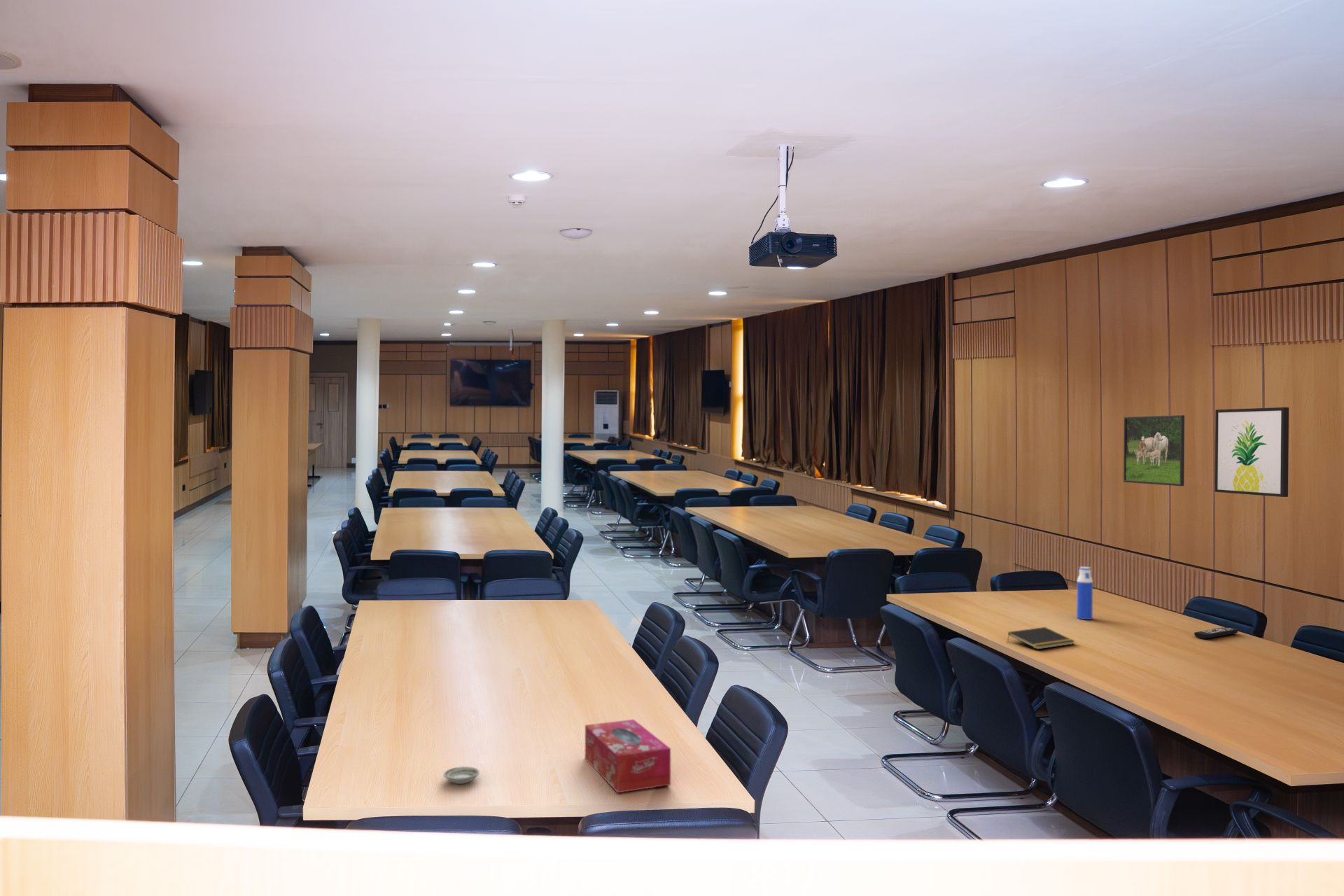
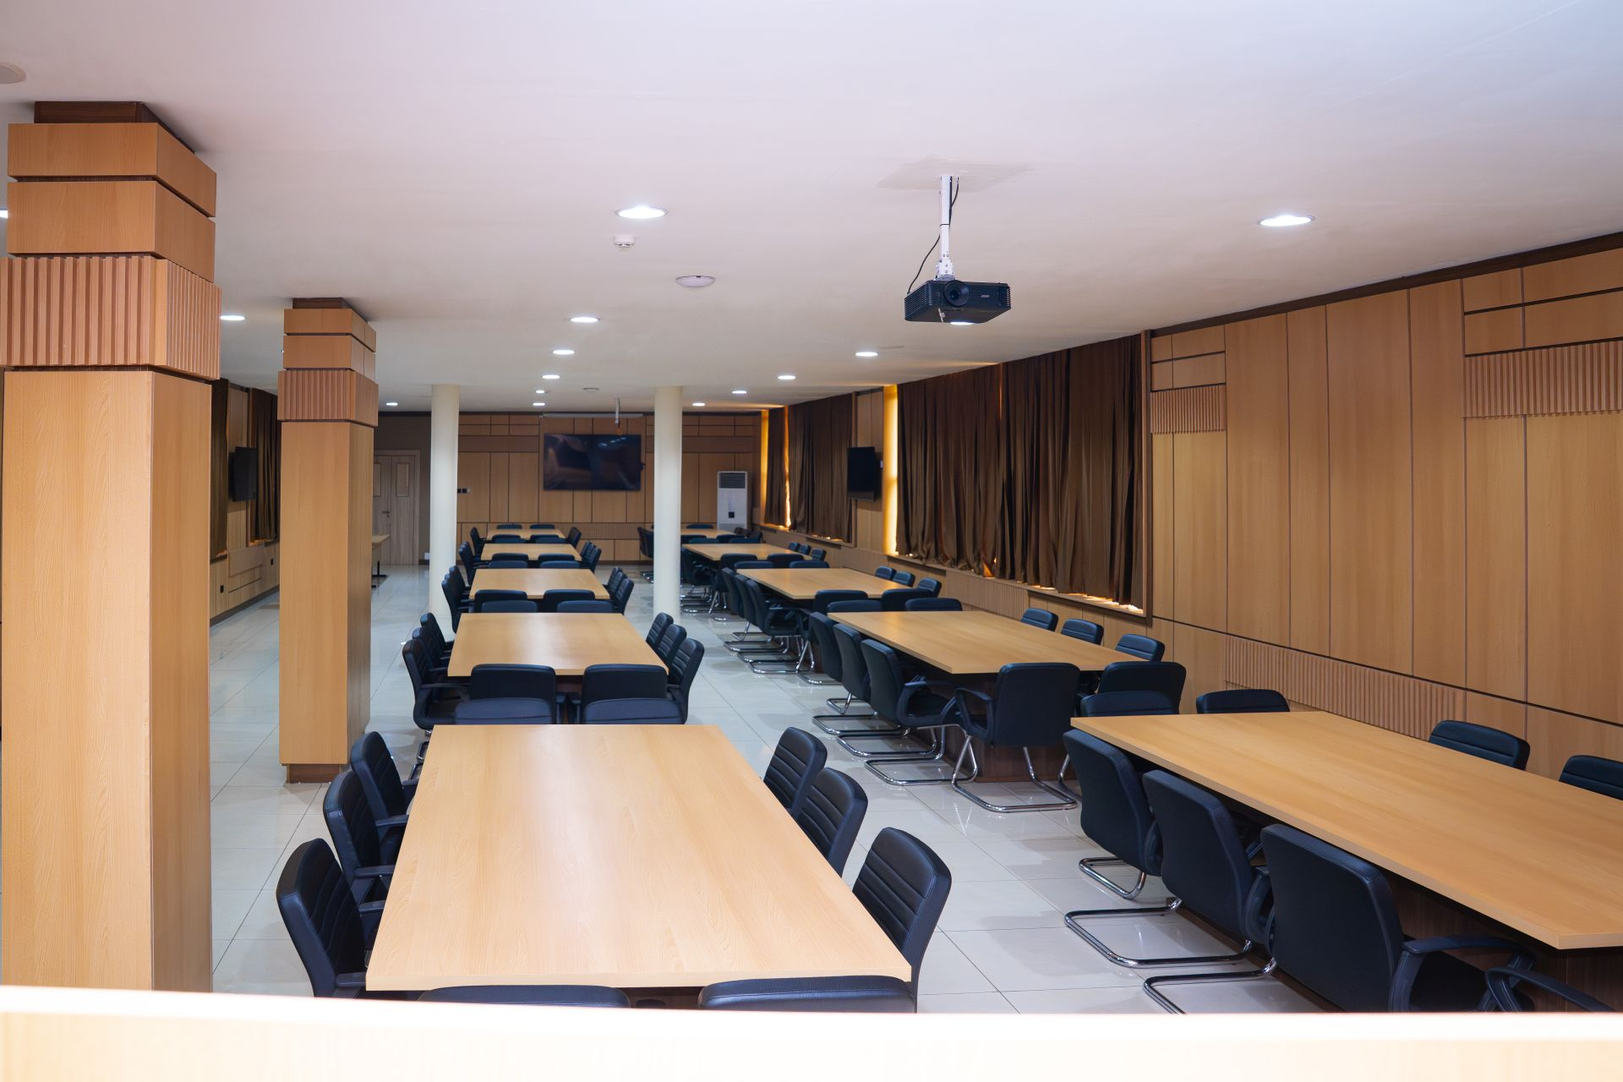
- saucer (461, 776)
- notepad (1041, 638)
- water bottle (1084, 592)
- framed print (1152, 449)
- wall art (1250, 451)
- tissue box (626, 753)
- remote control (1216, 633)
